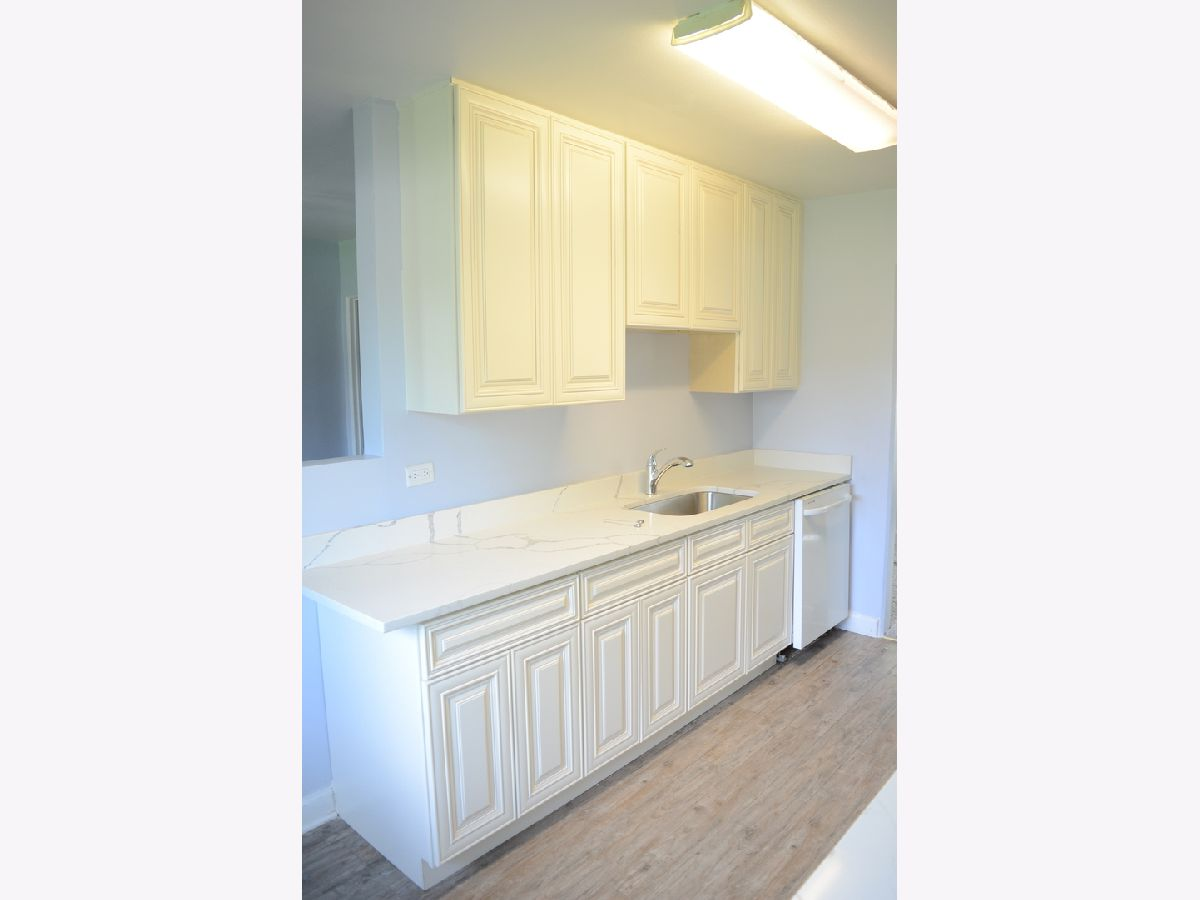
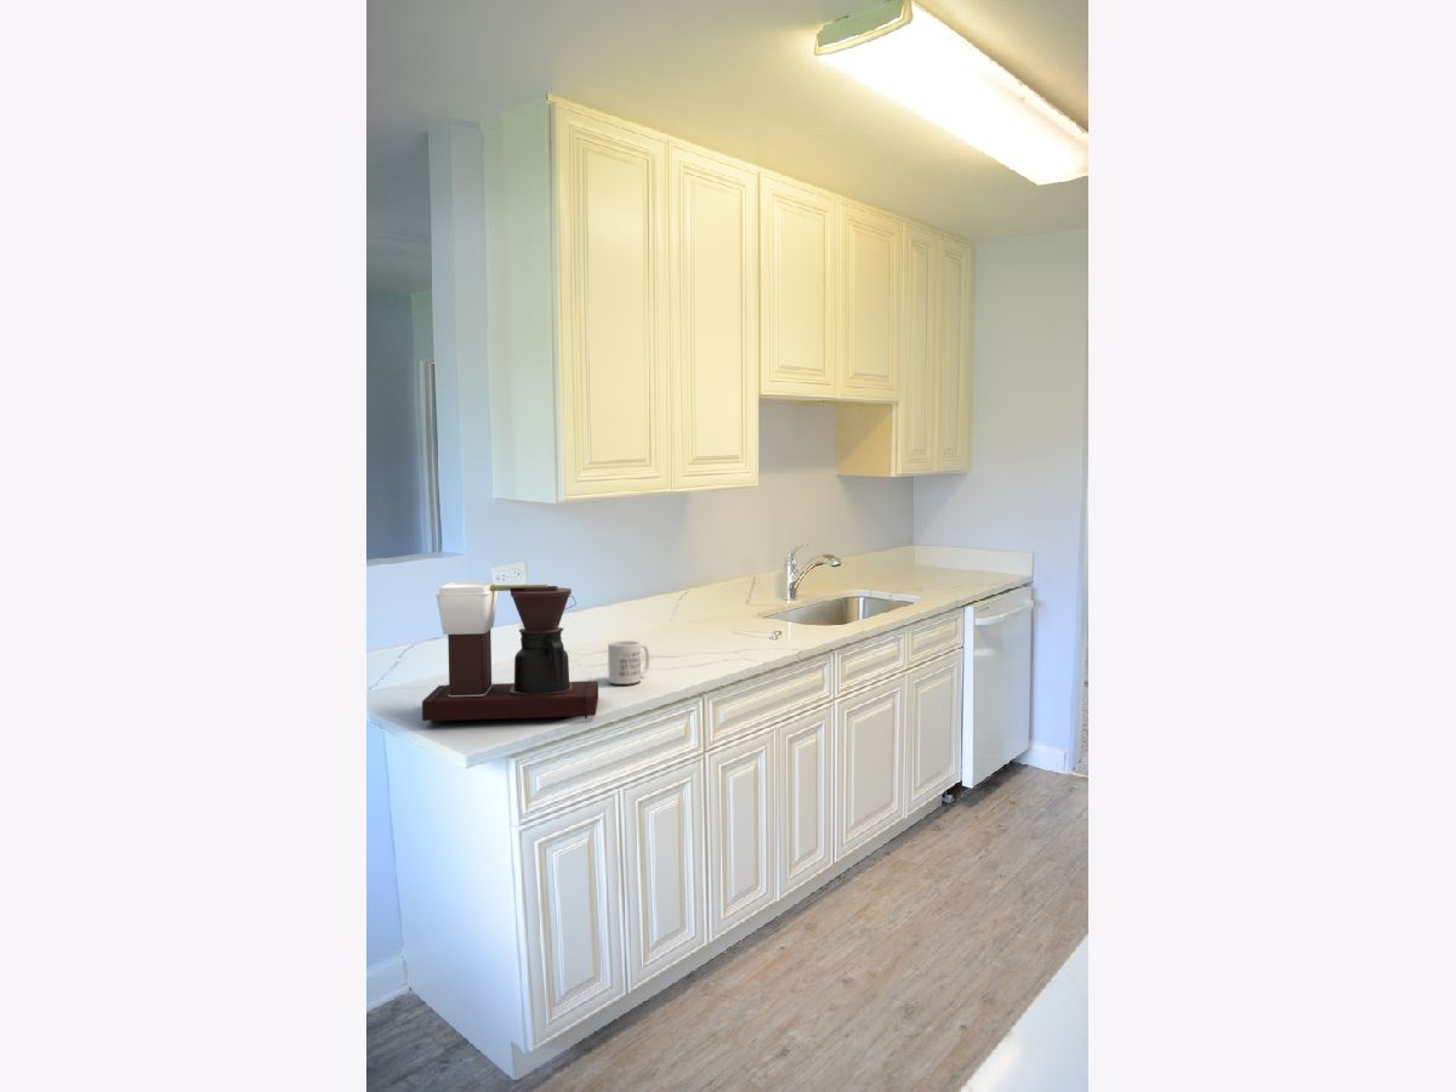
+ coffee maker (518, 652)
+ mug (630, 660)
